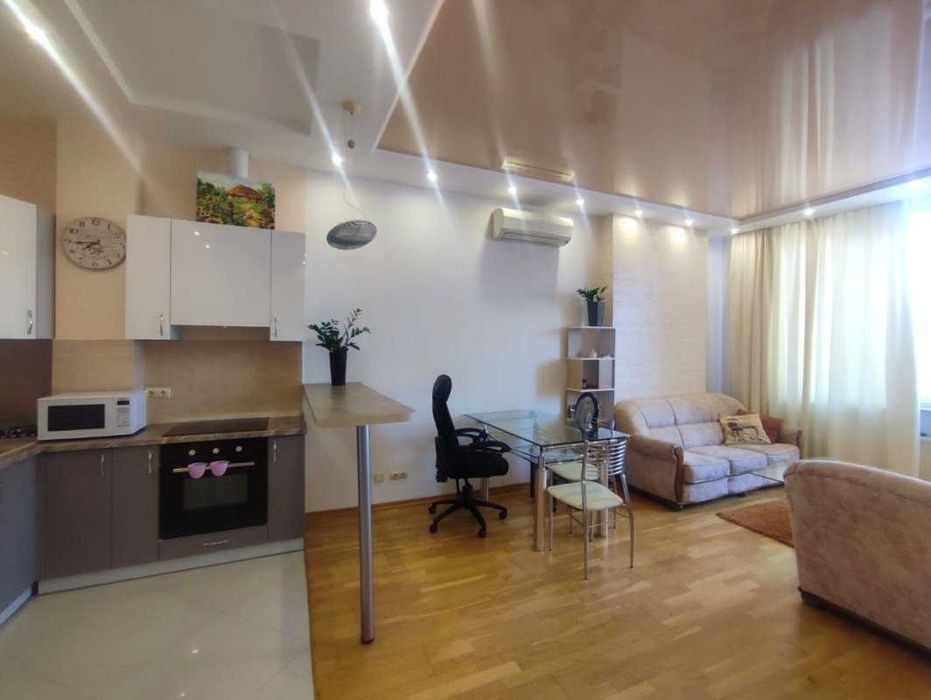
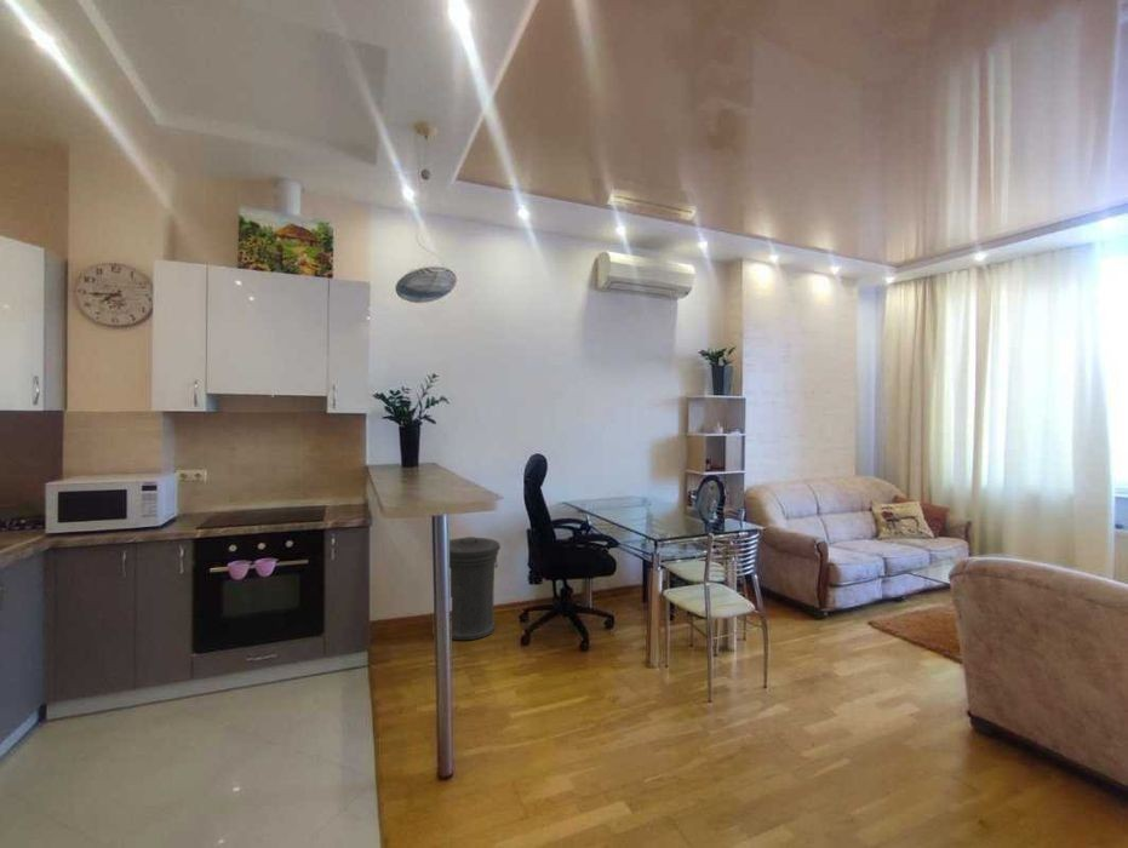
+ trash can (468, 583)
